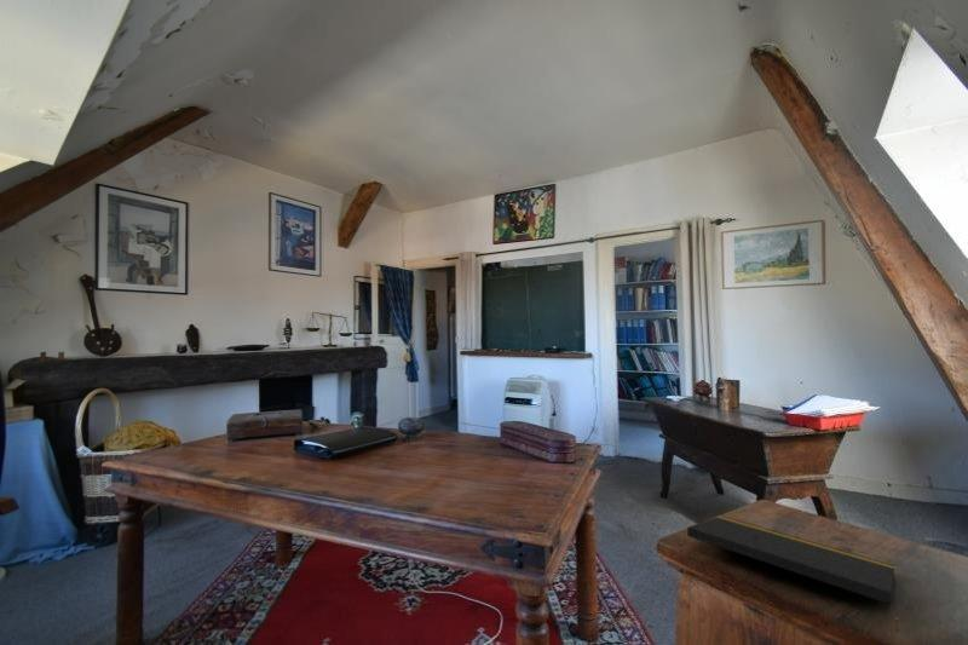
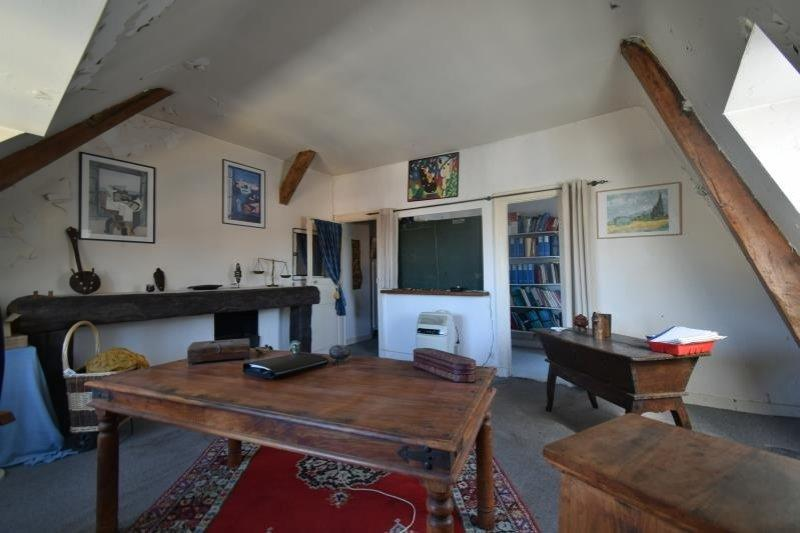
- notepad (785, 549)
